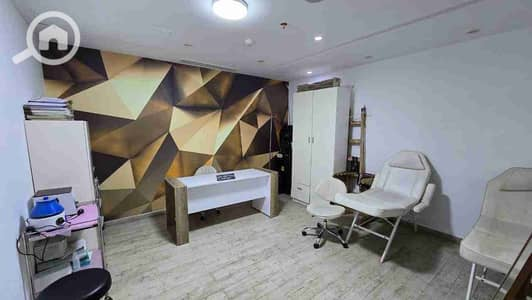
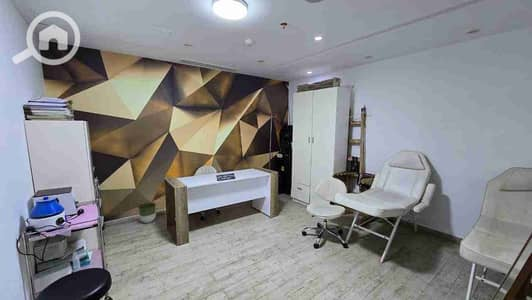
+ planter (147, 213)
